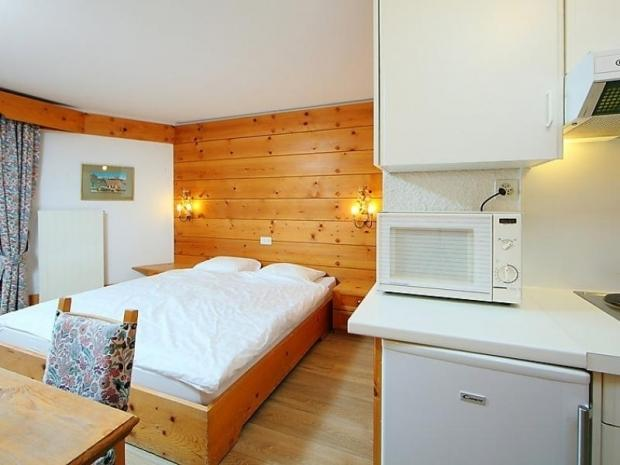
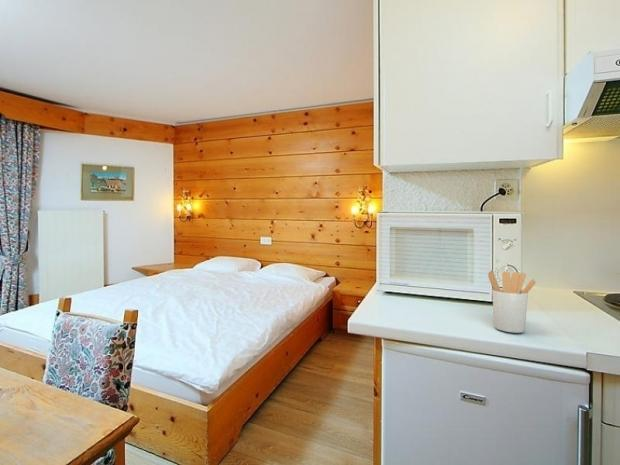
+ utensil holder (510, 299)
